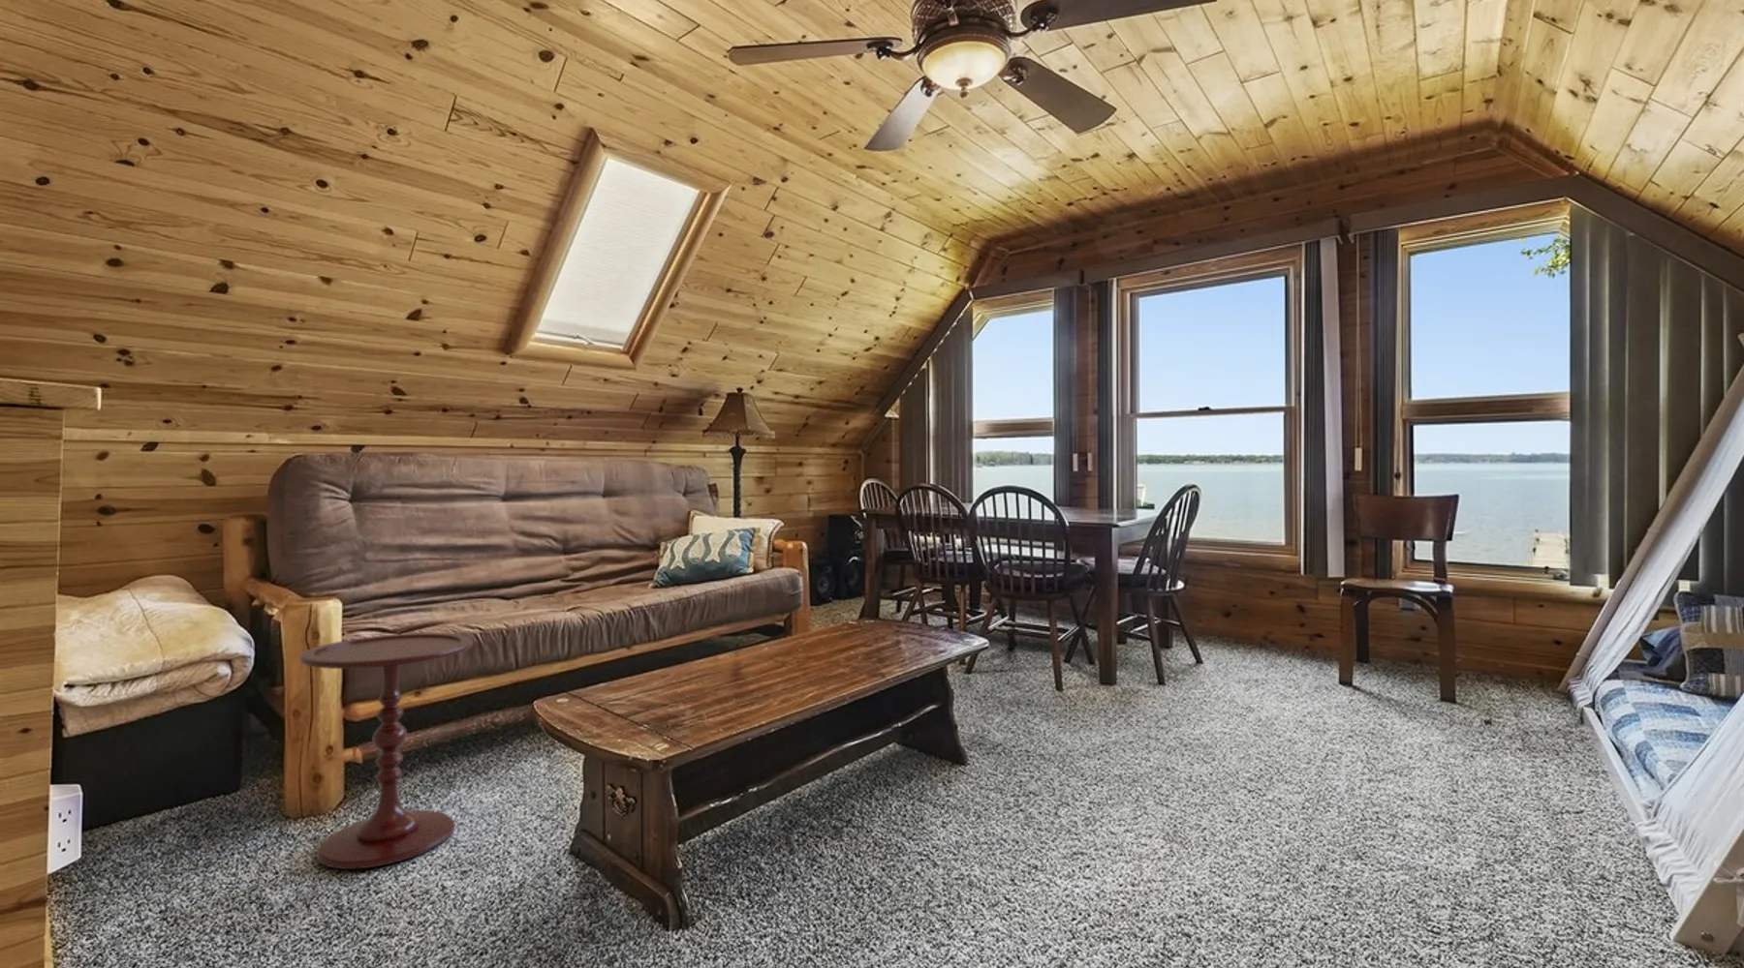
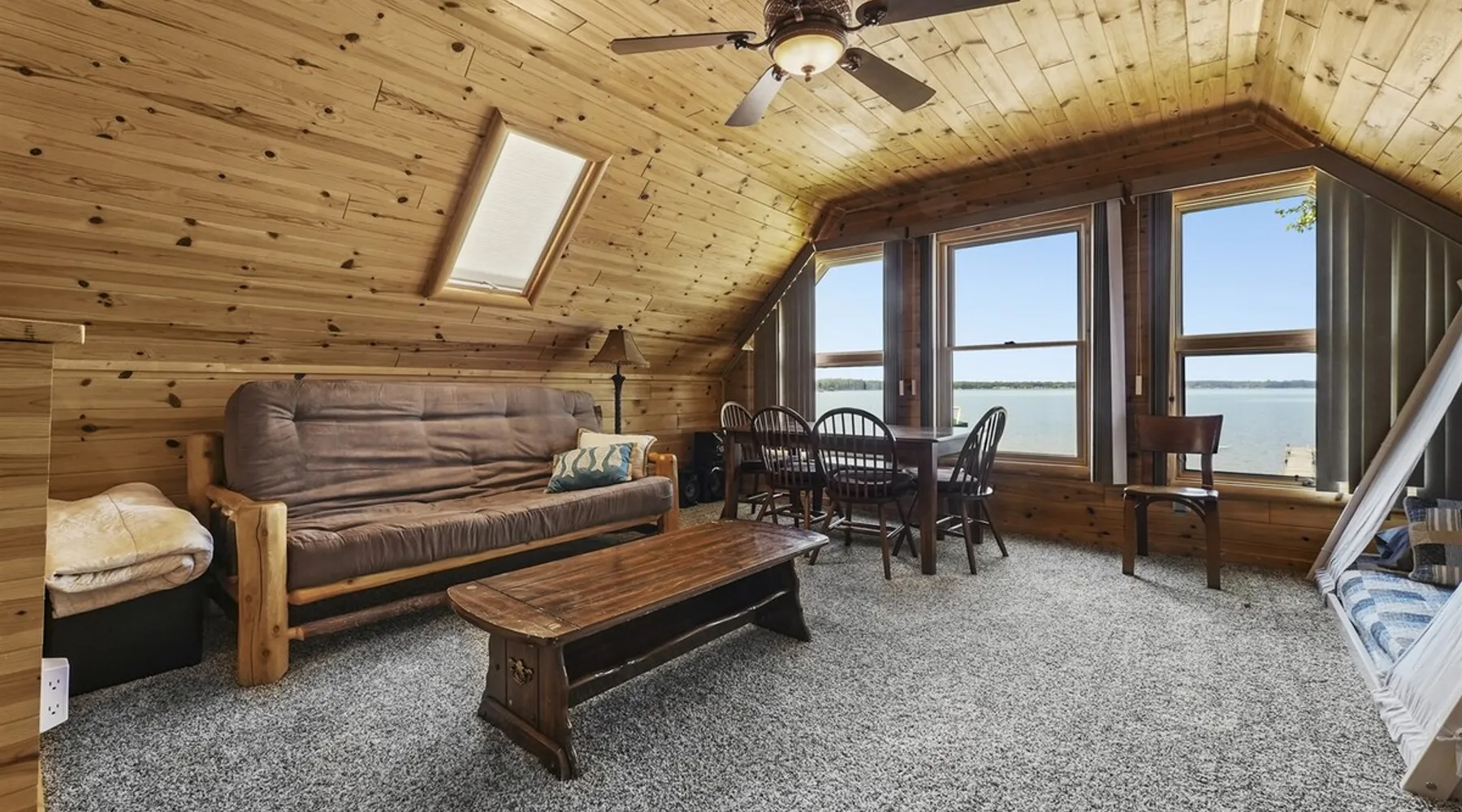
- side table (389, 743)
